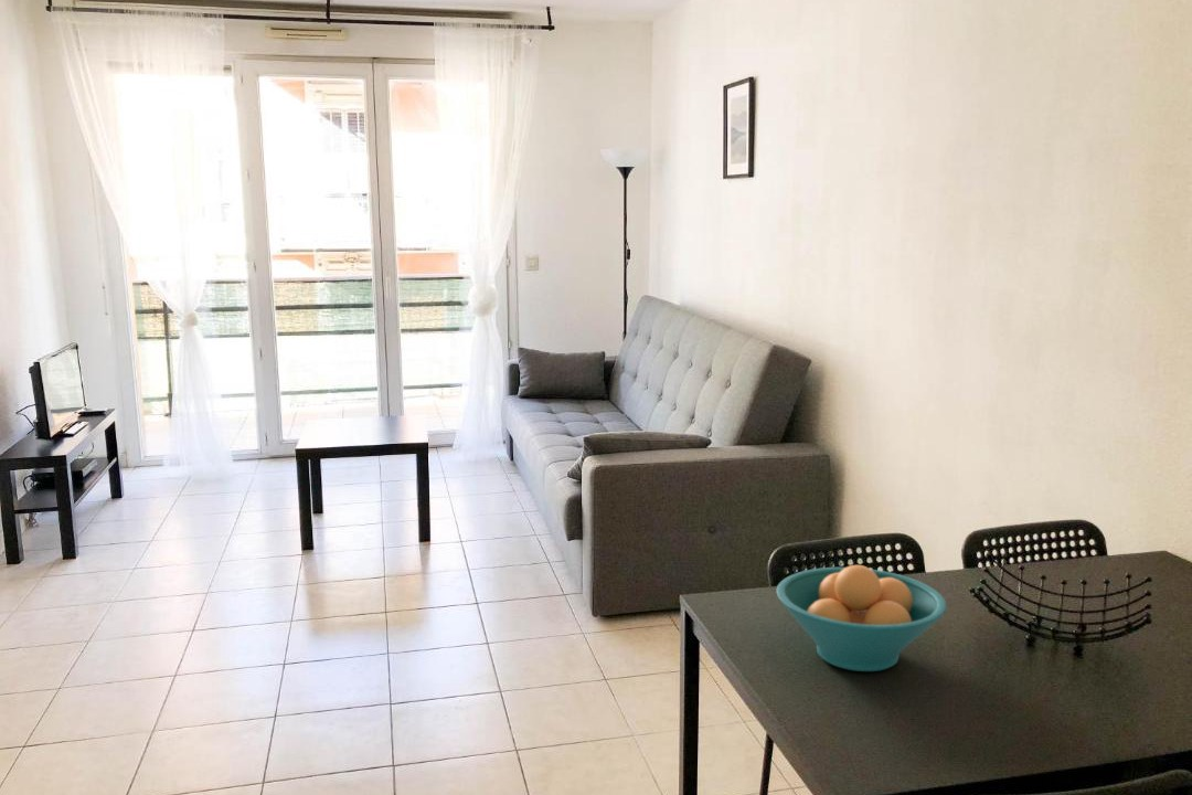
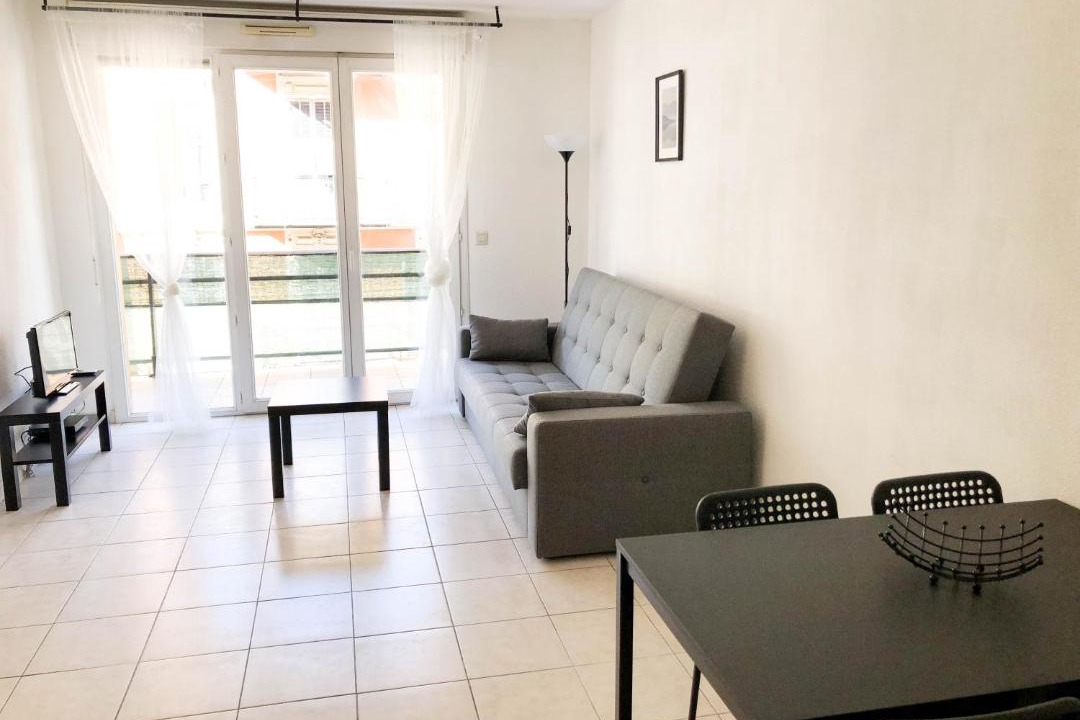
- fruit bowl (859, 611)
